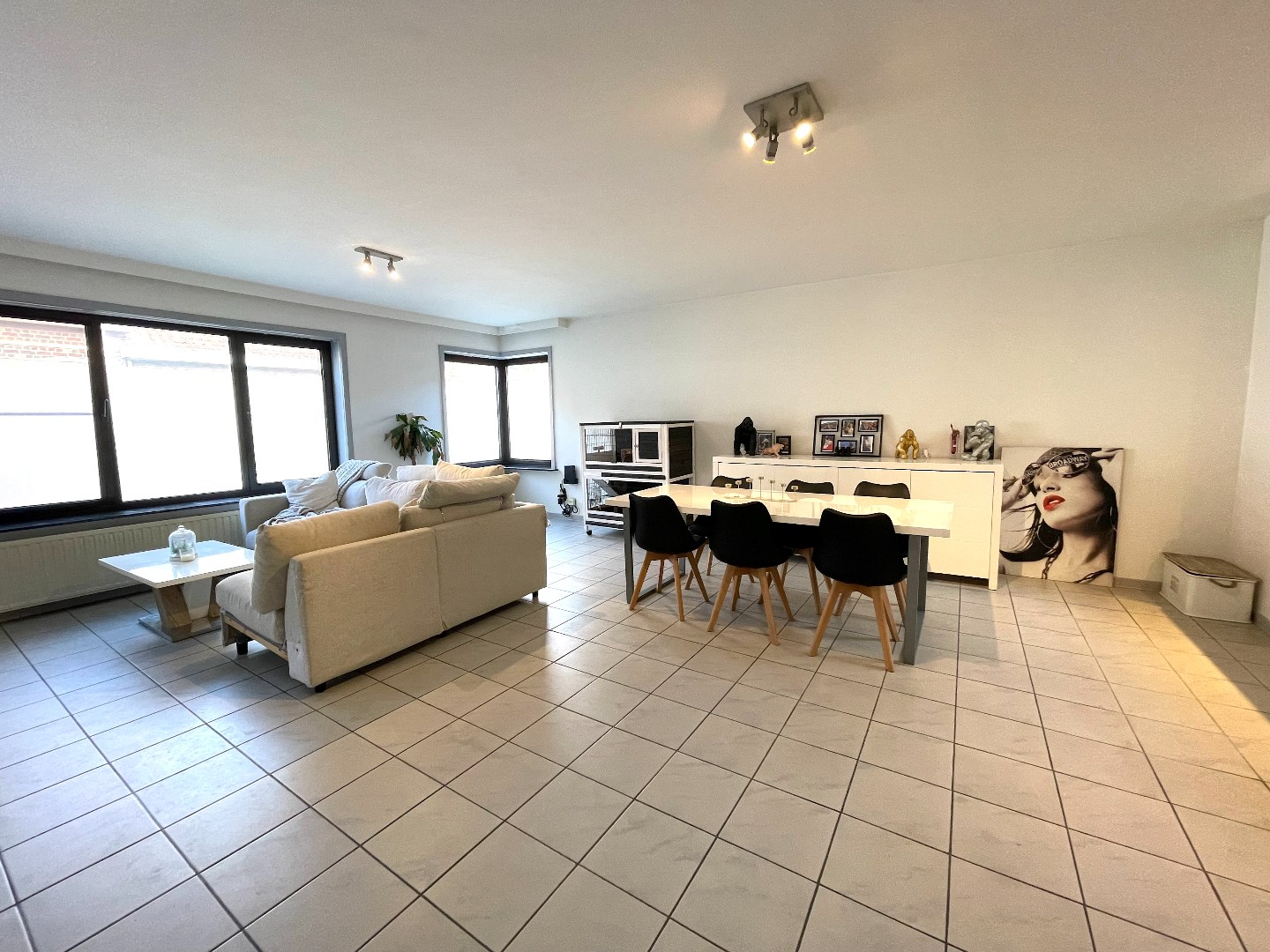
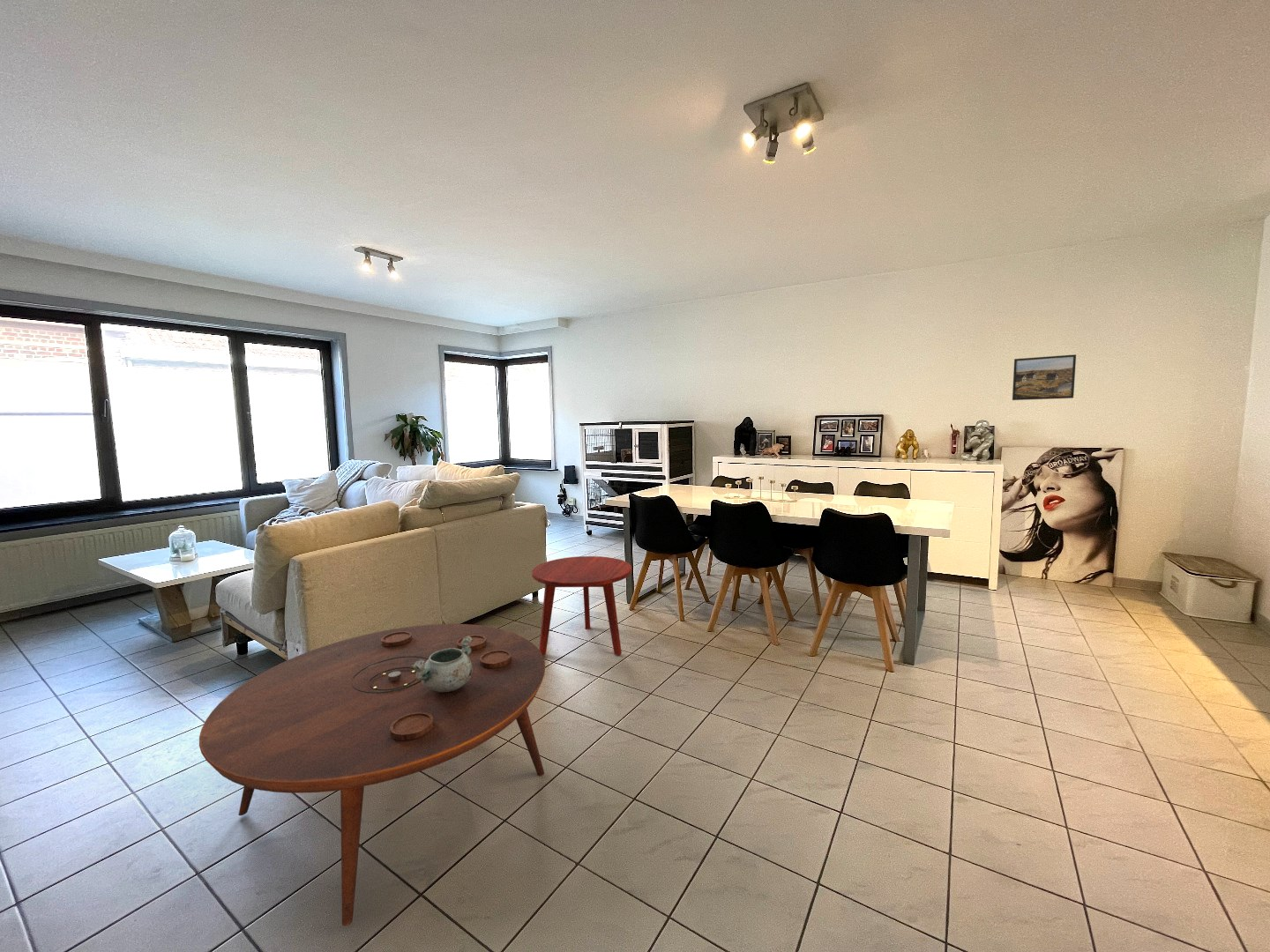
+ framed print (1042, 377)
+ decorative bowl (445, 665)
+ coffee table (397, 733)
+ side table (584, 606)
